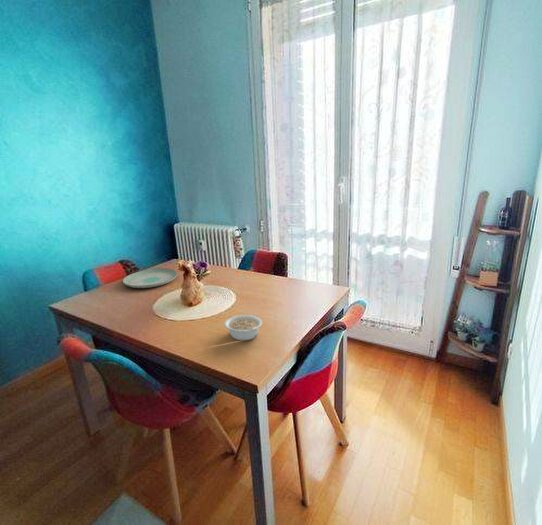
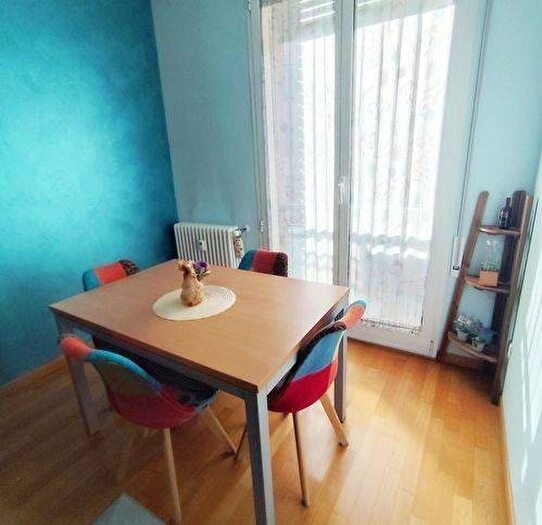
- legume (244, 327)
- plate (151, 278)
